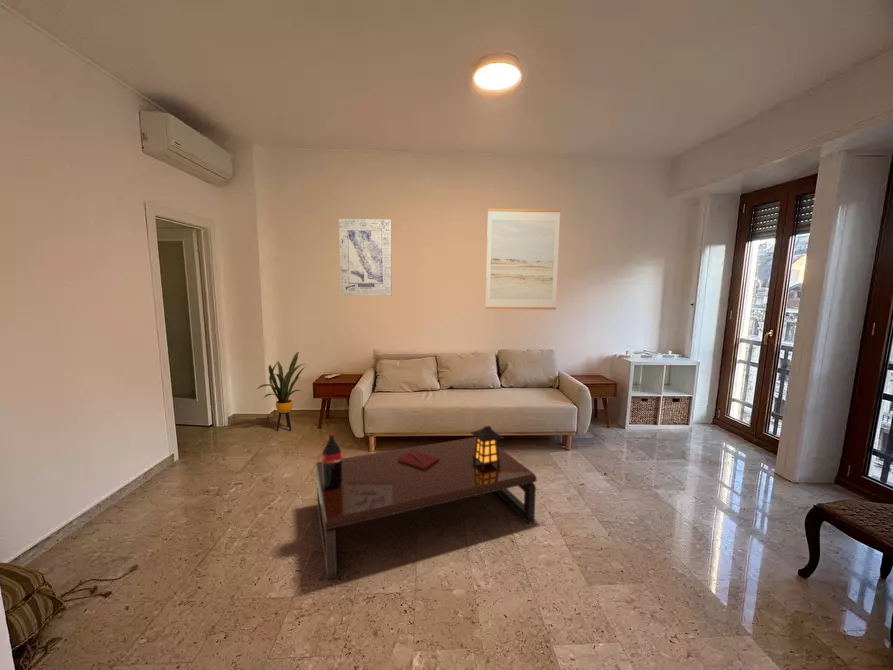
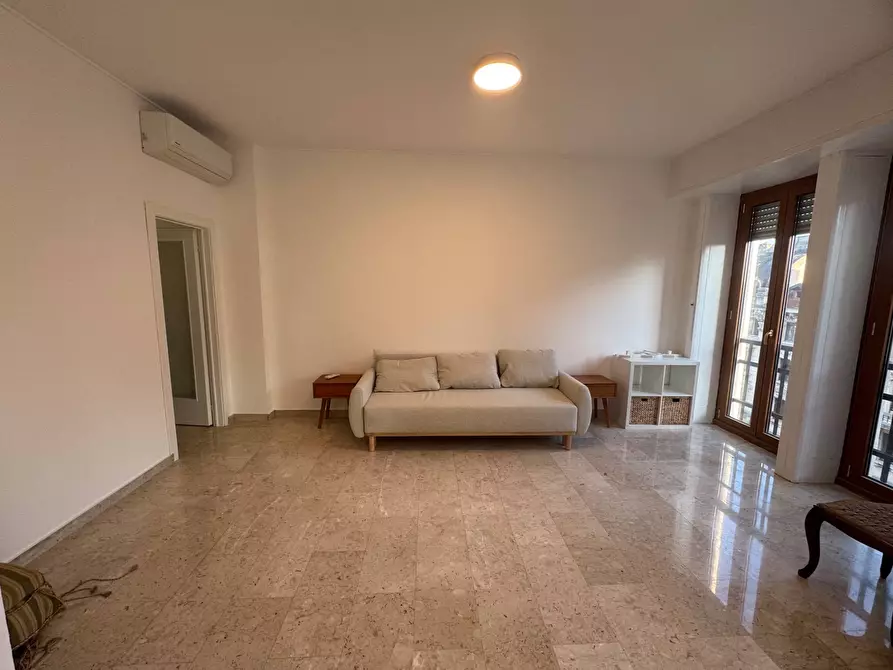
- wall art (365, 258)
- wall art (522, 260)
- coffee table (422, 468)
- house plant (288, 392)
